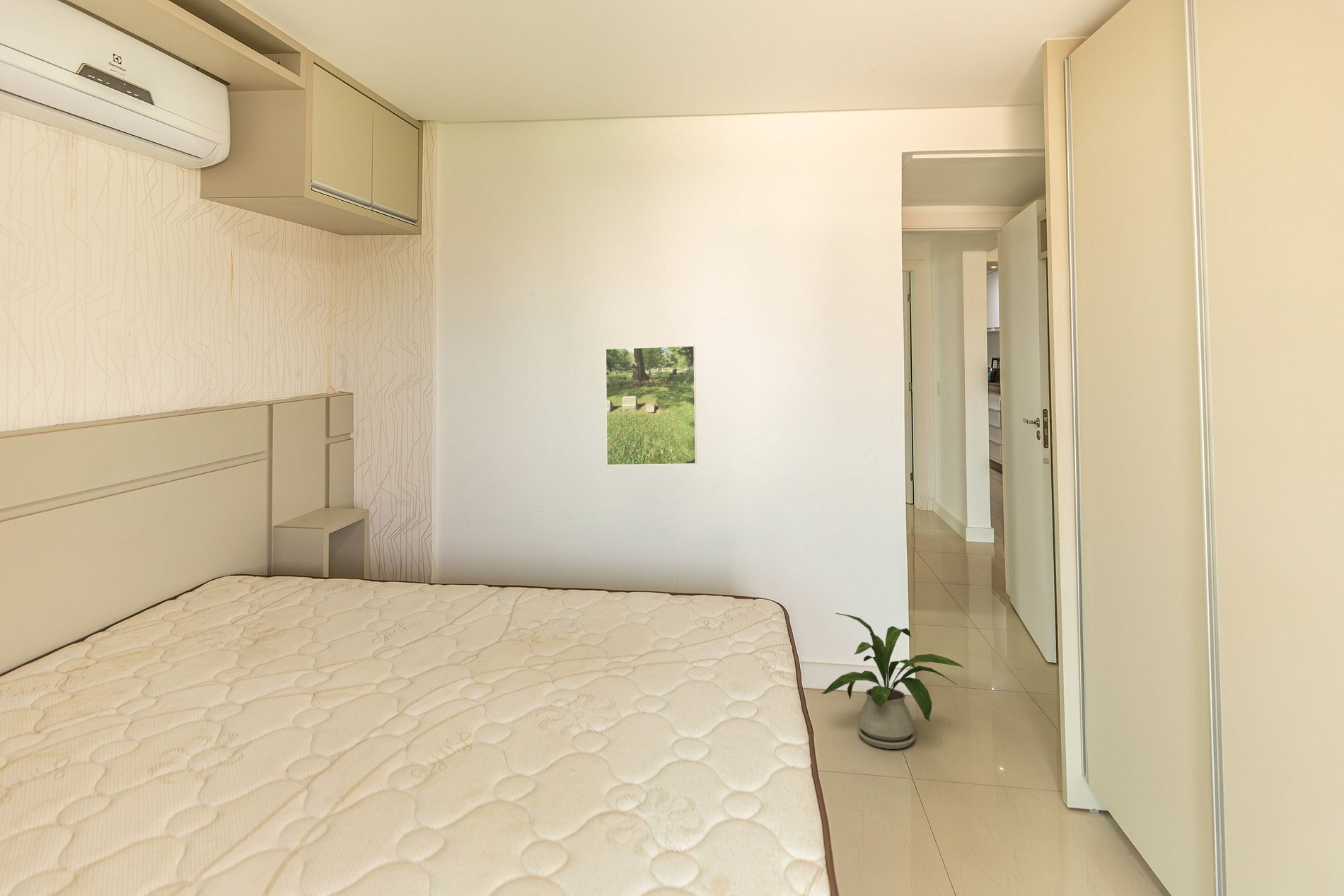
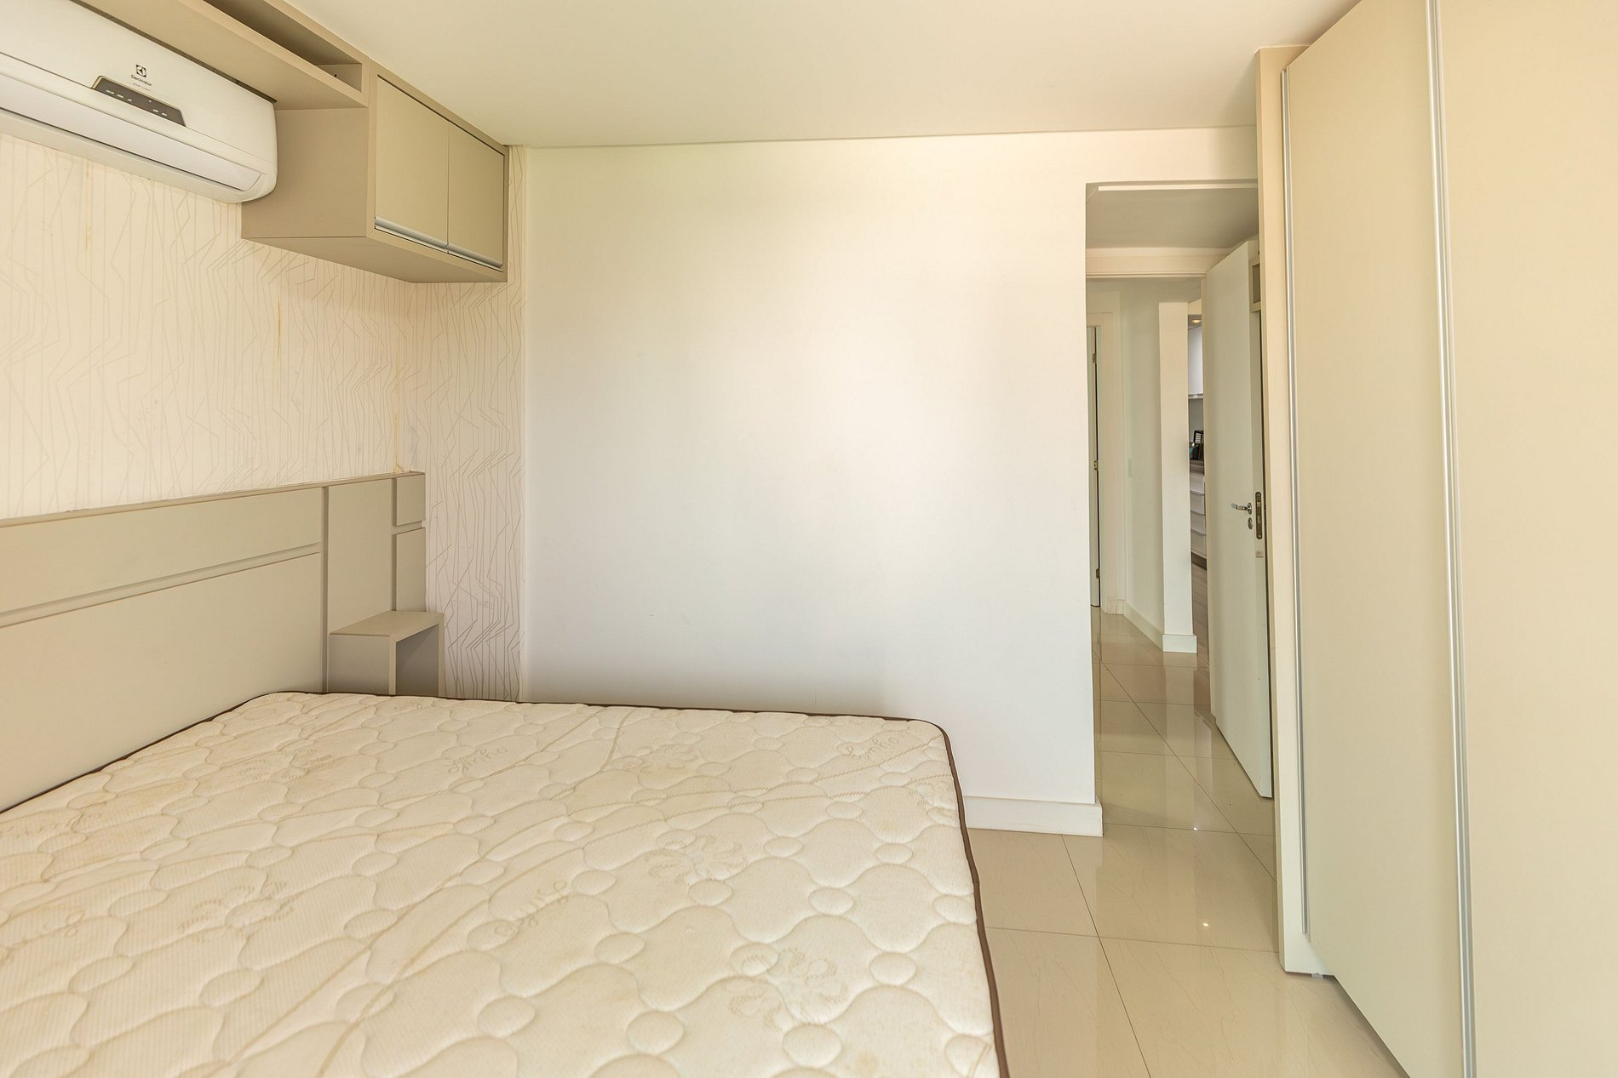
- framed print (650, 406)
- house plant (893, 682)
